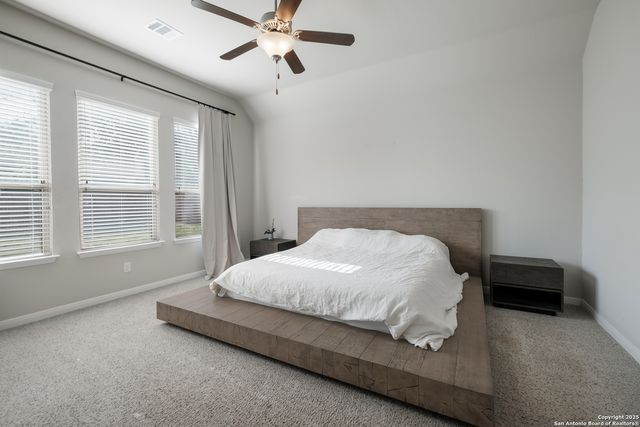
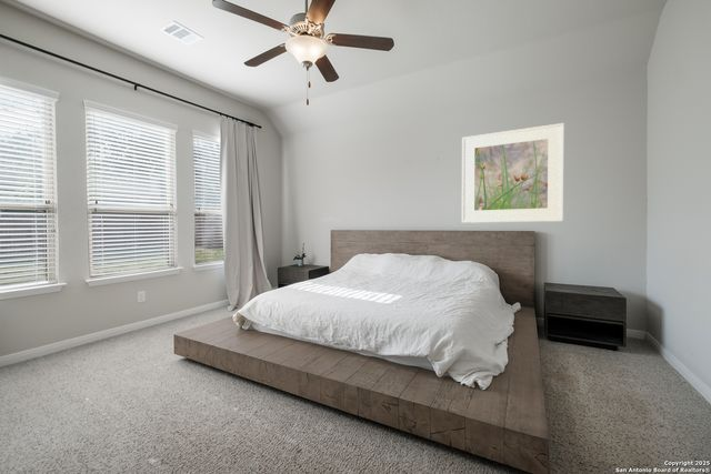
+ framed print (509, 177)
